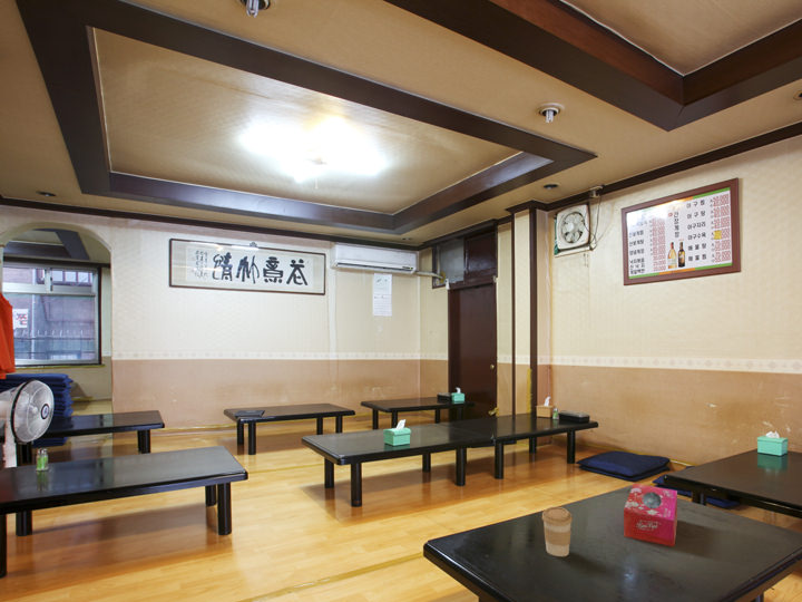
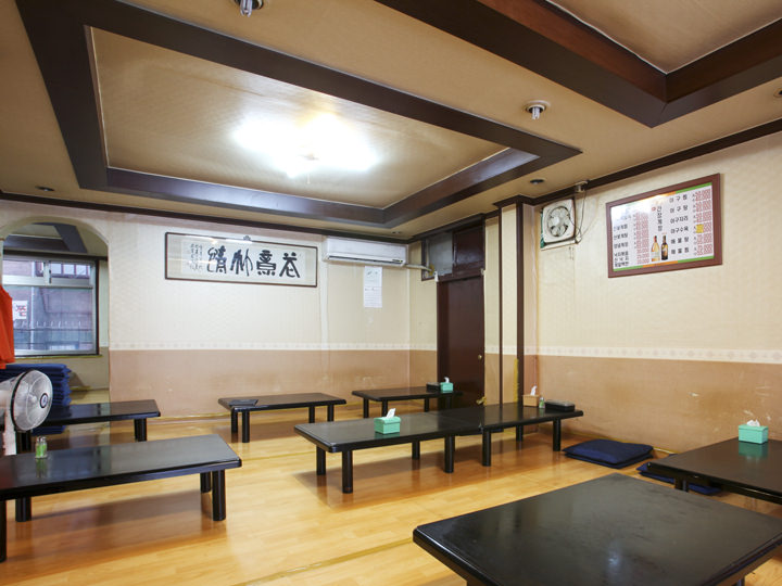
- coffee cup (557, 531)
- tissue box (652, 513)
